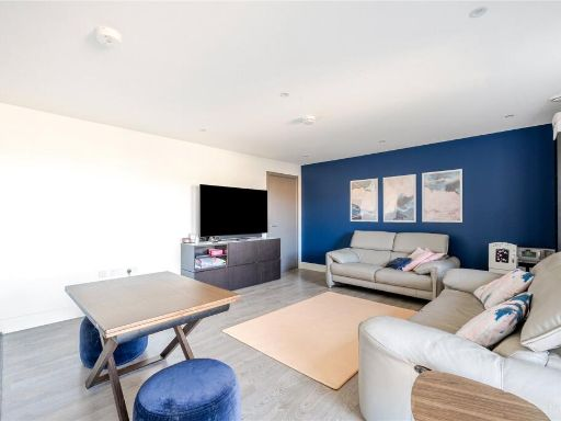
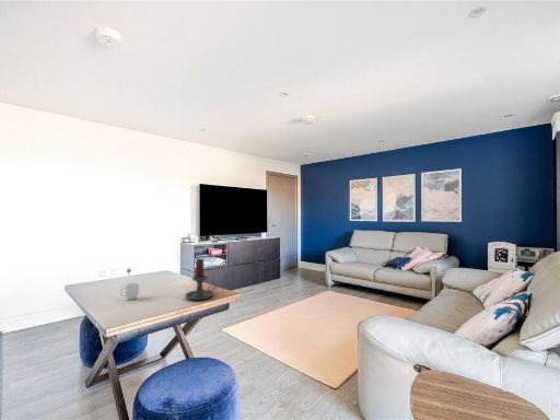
+ candle holder (202, 277)
+ mug (129, 291)
